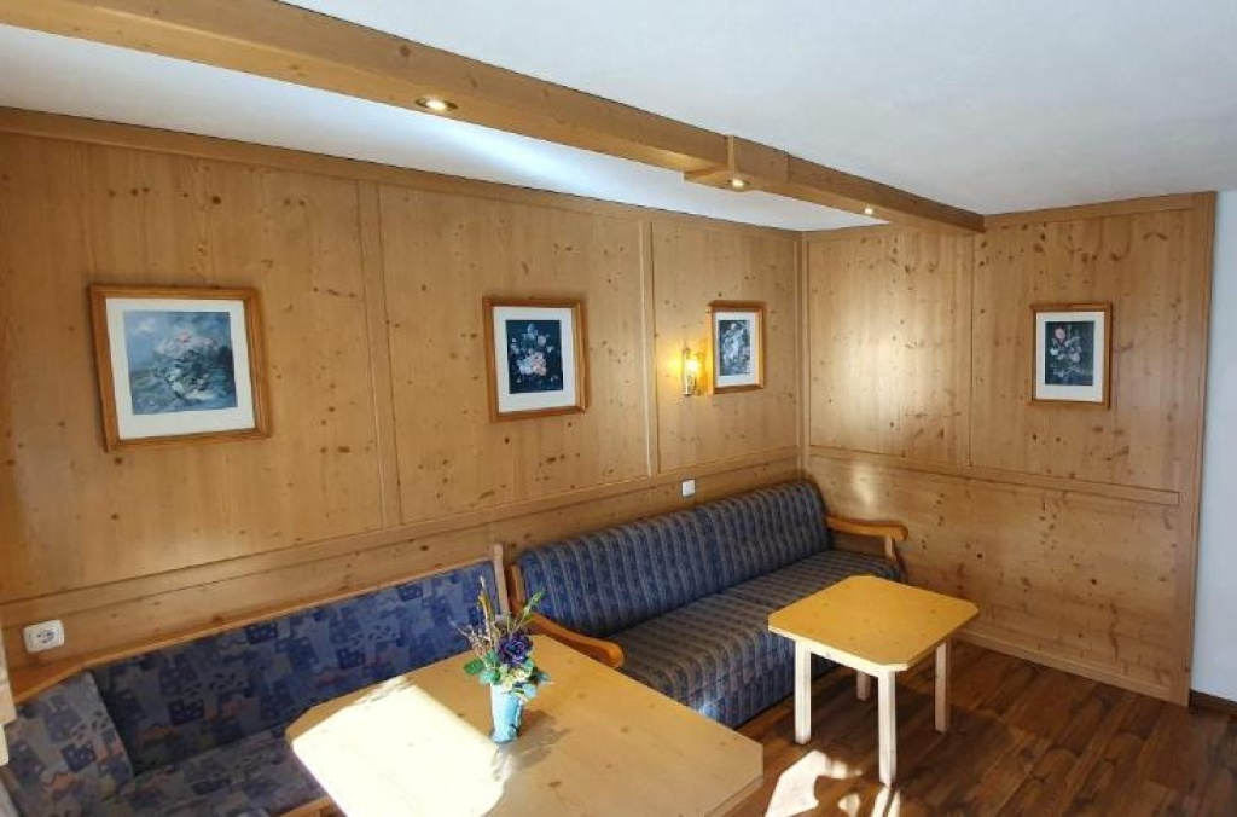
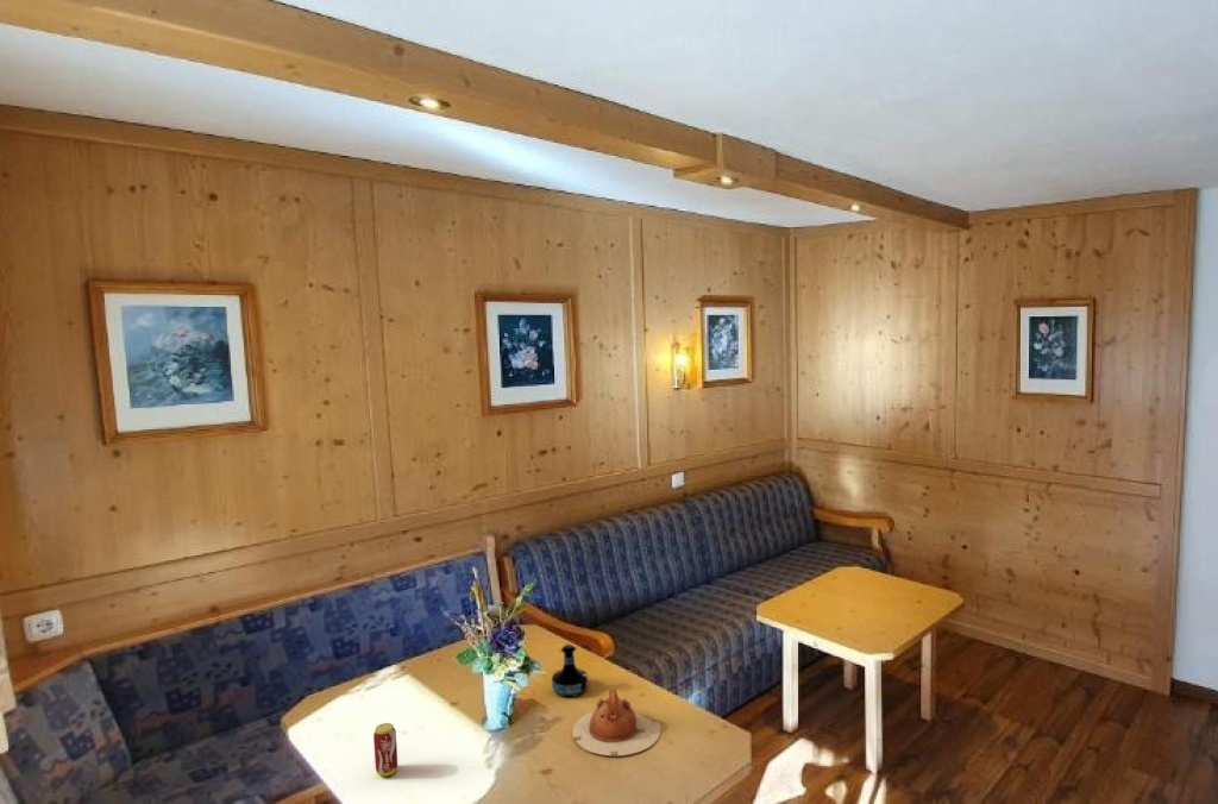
+ tequila bottle (569, 667)
+ beverage can (385, 749)
+ teapot (615, 710)
